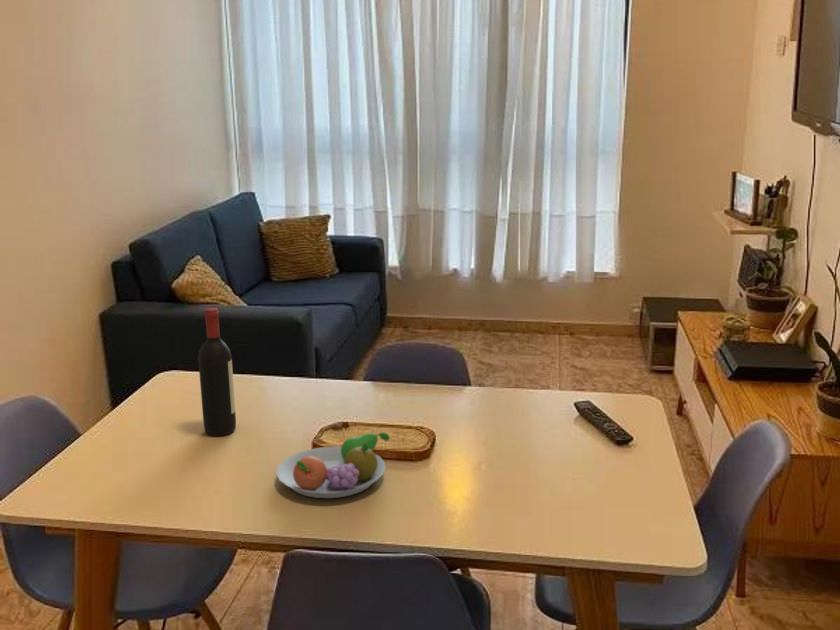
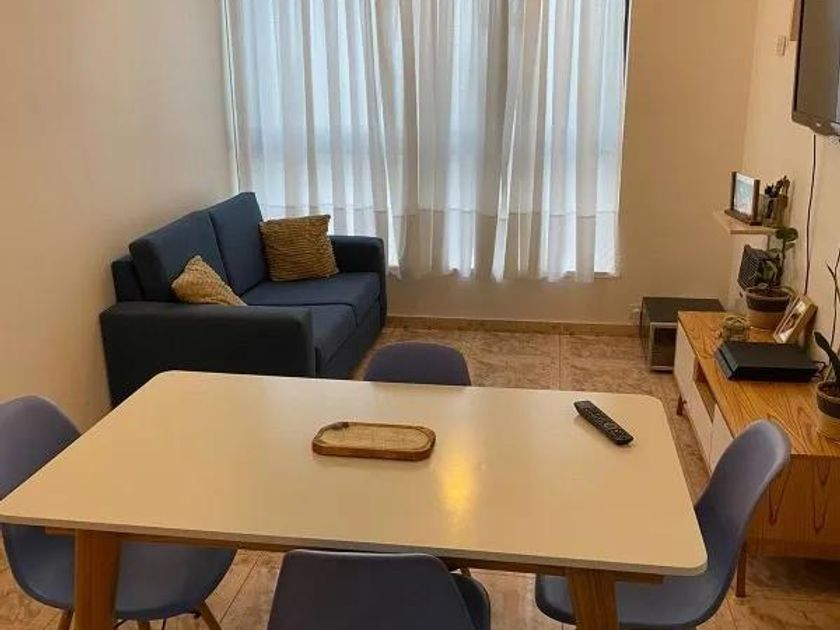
- wine bottle (215, 370)
- fruit bowl (335, 458)
